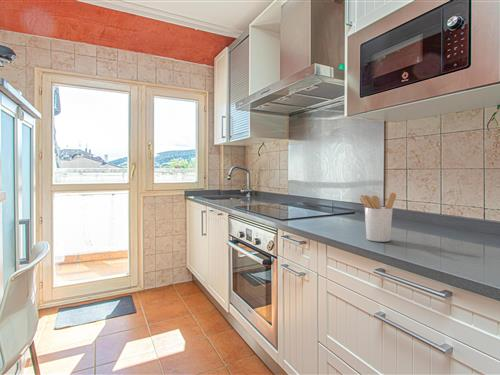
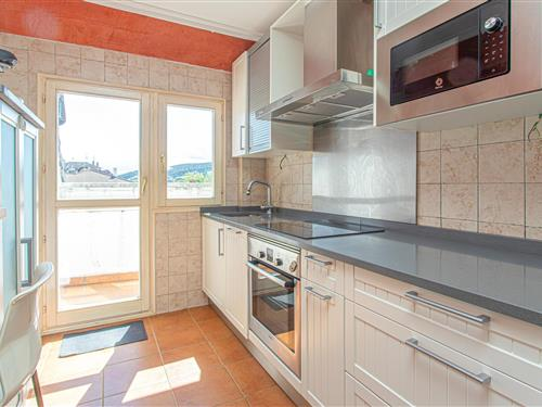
- utensil holder (375, 216)
